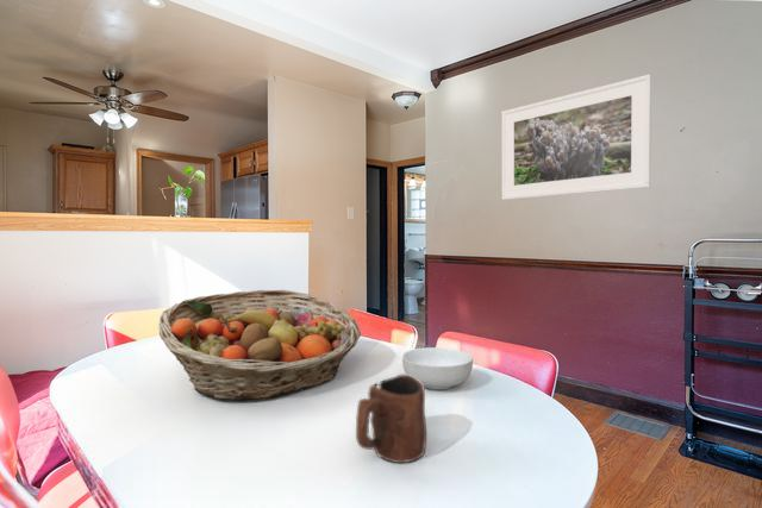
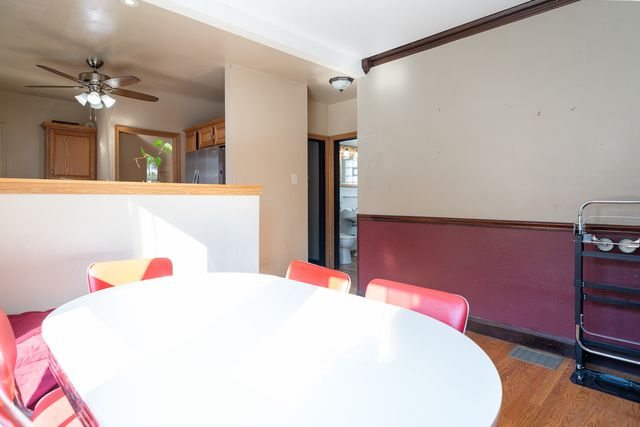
- mug (388, 421)
- fruit basket (266, 337)
- cereal bowl (437, 370)
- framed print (567, 144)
